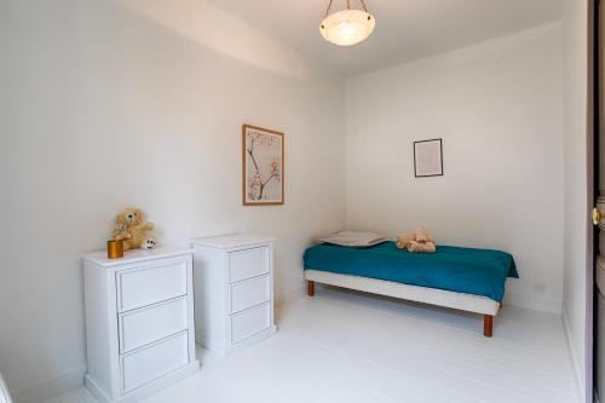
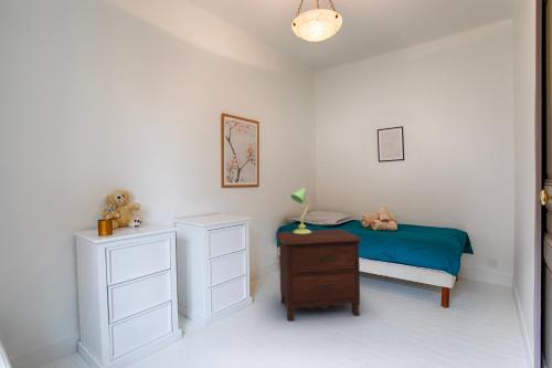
+ table lamp (304, 212)
+ nightstand (317, 271)
